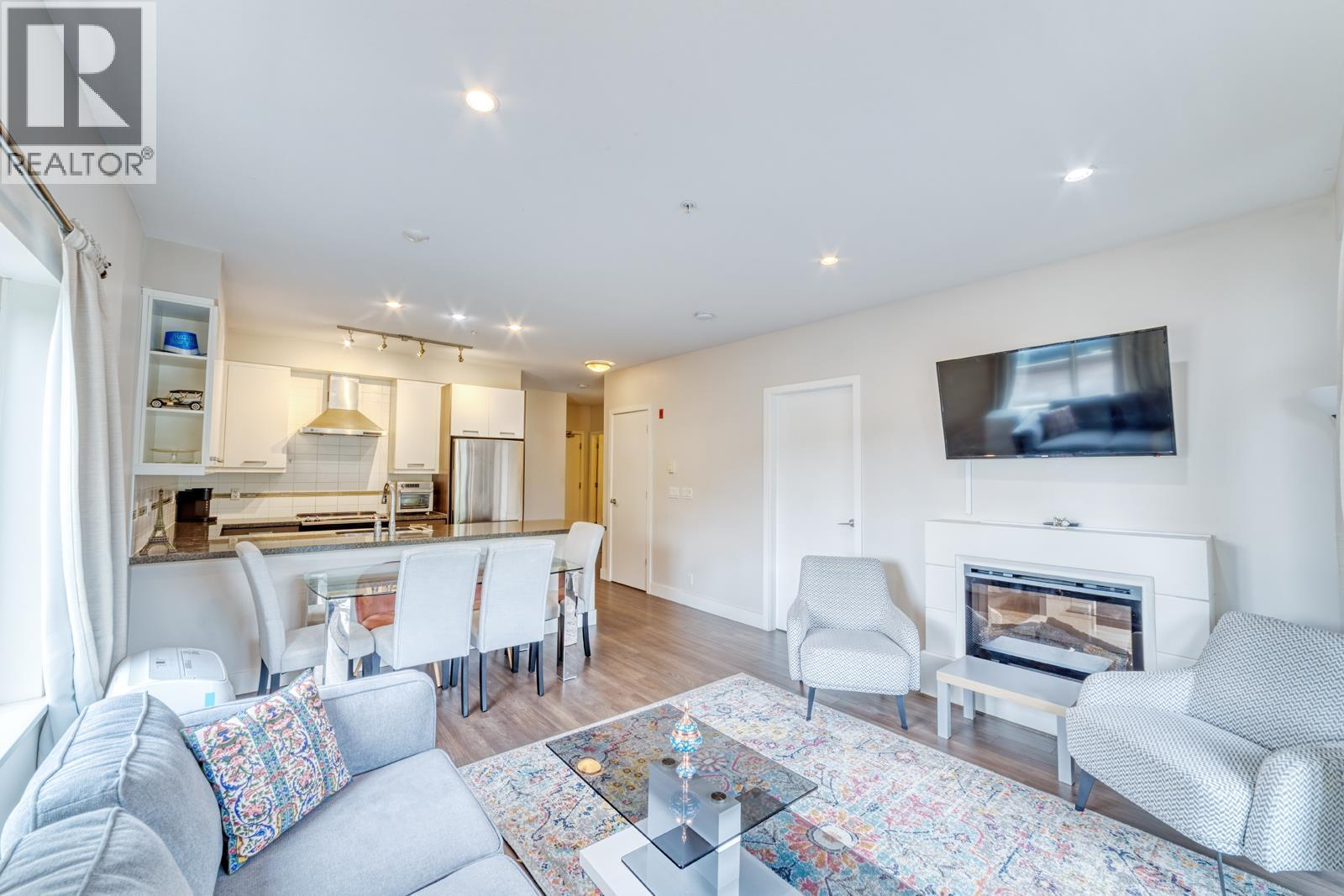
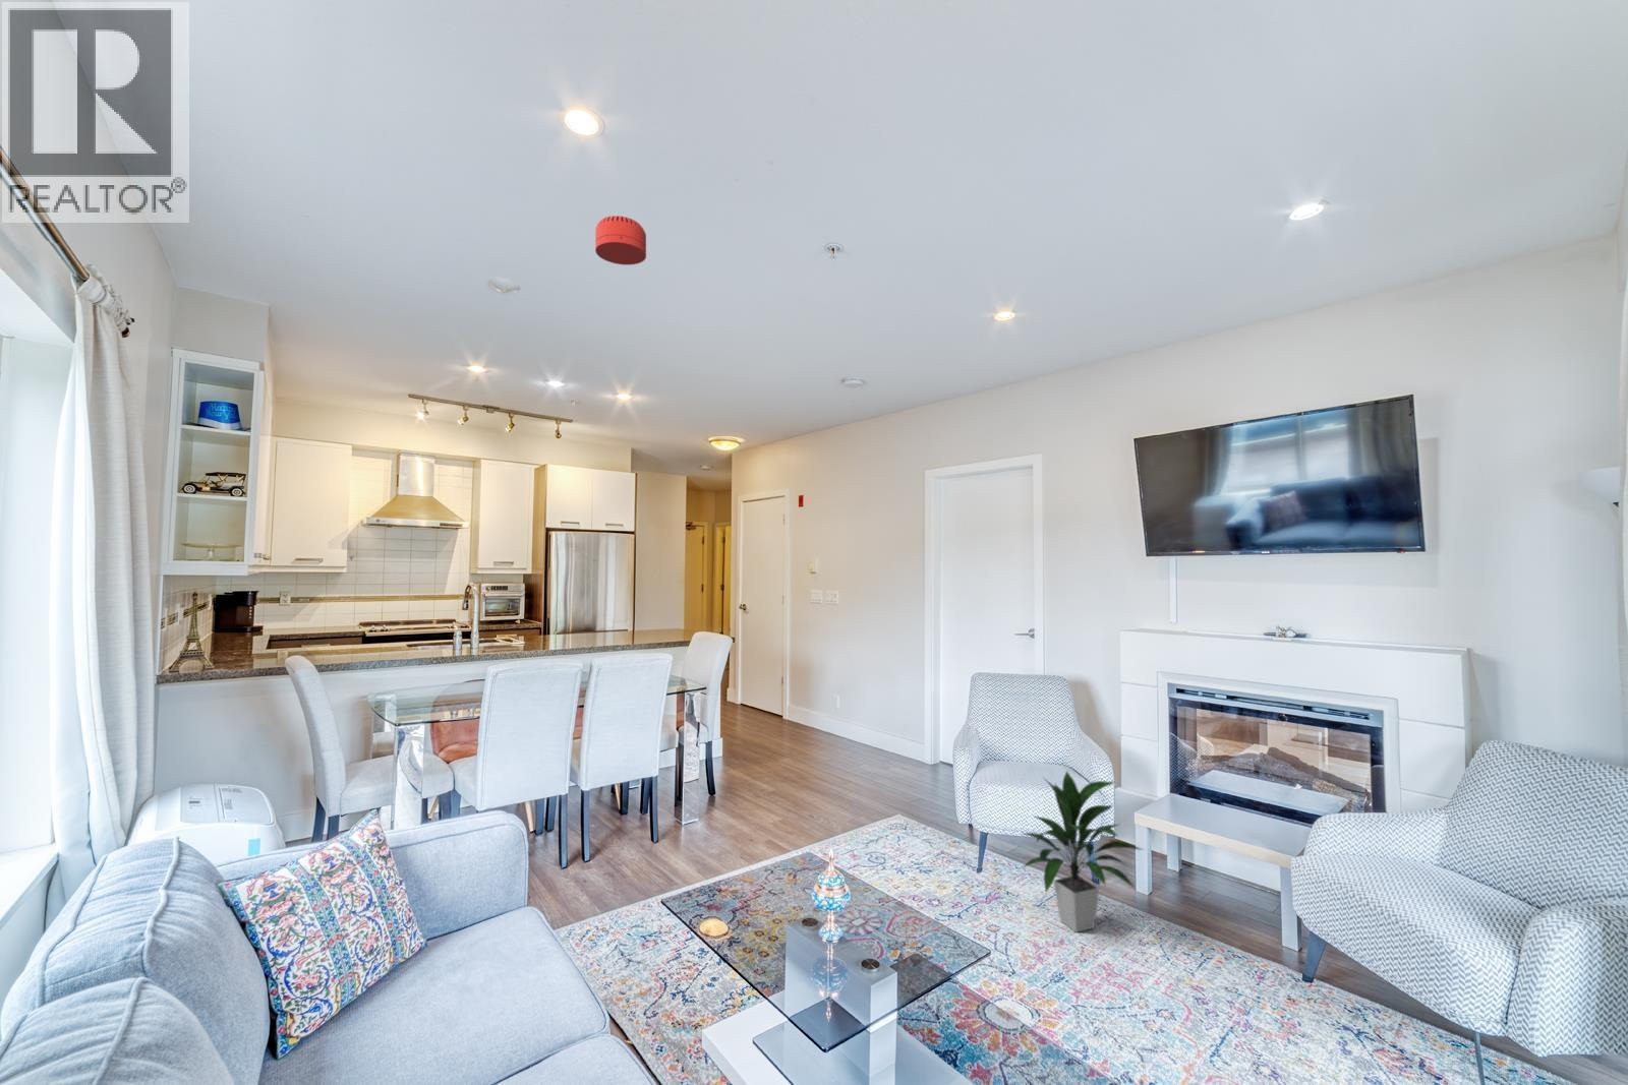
+ smoke detector (620, 239)
+ indoor plant (1073, 845)
